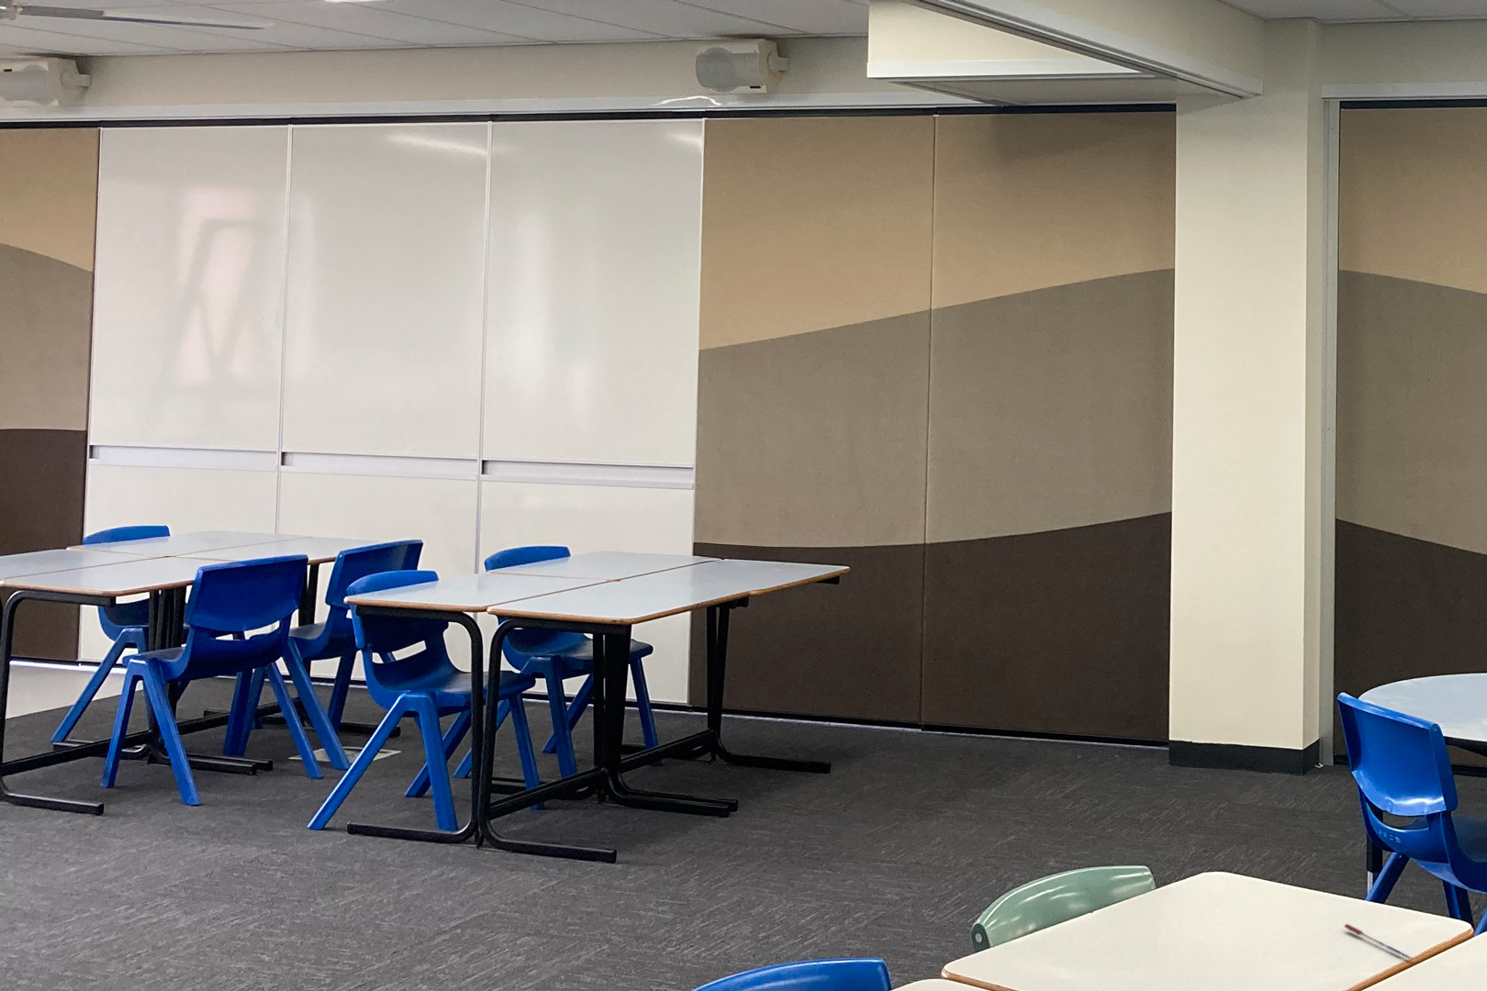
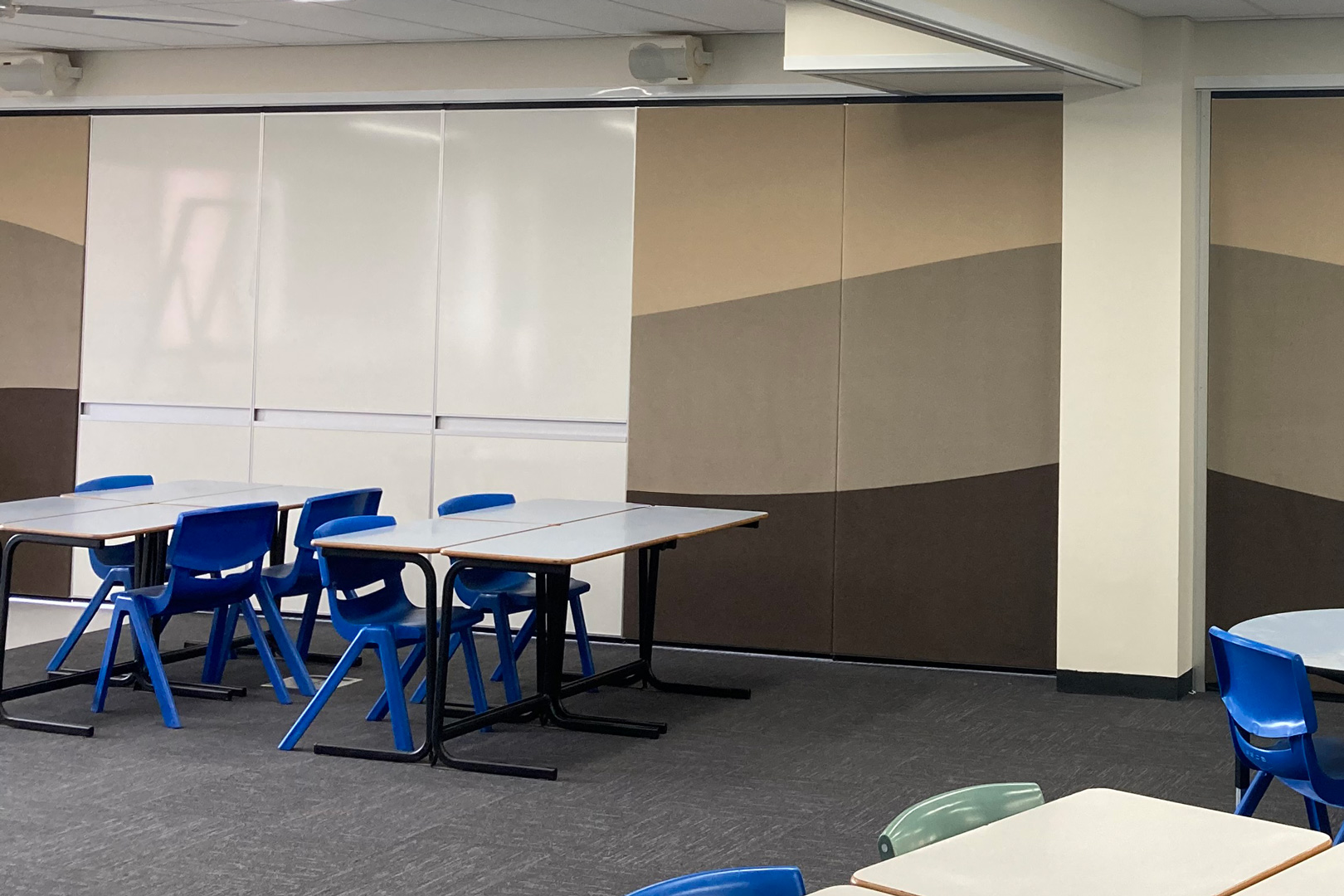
- pen (1377, 940)
